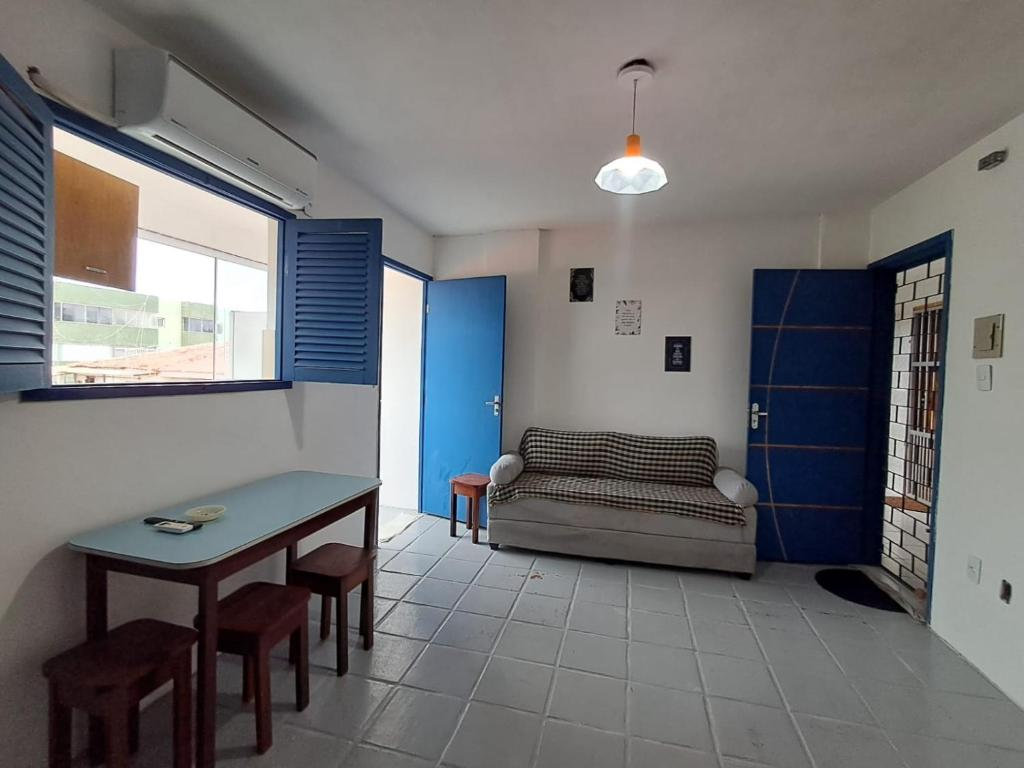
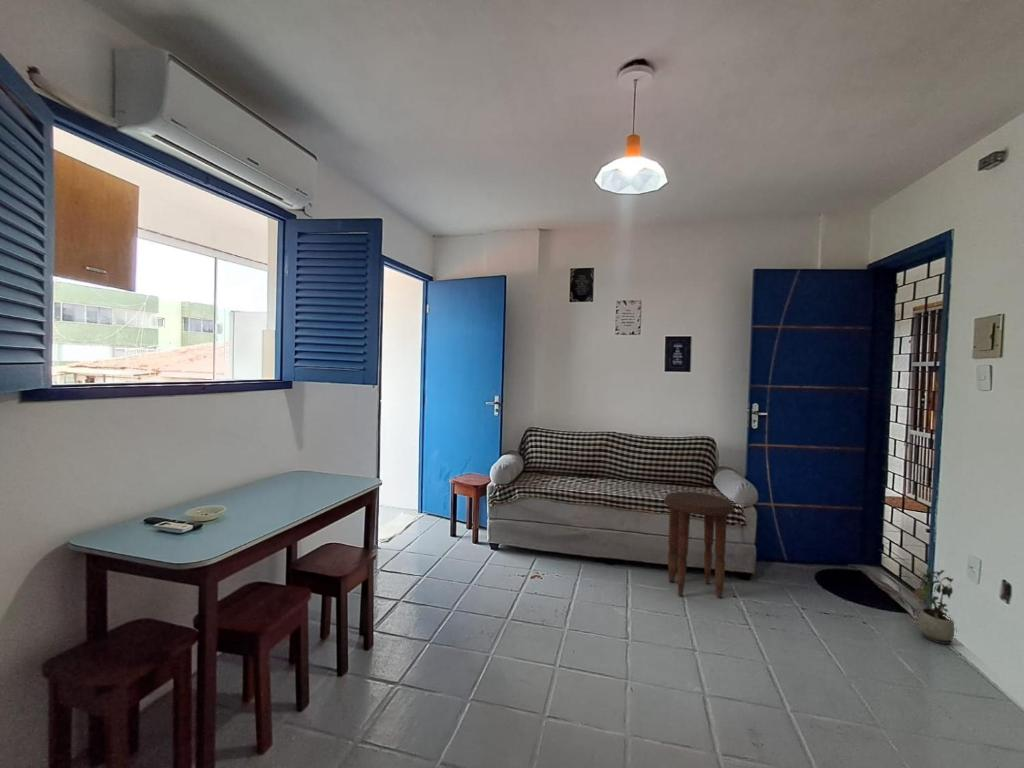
+ potted plant (934, 605)
+ side table (704, 543)
